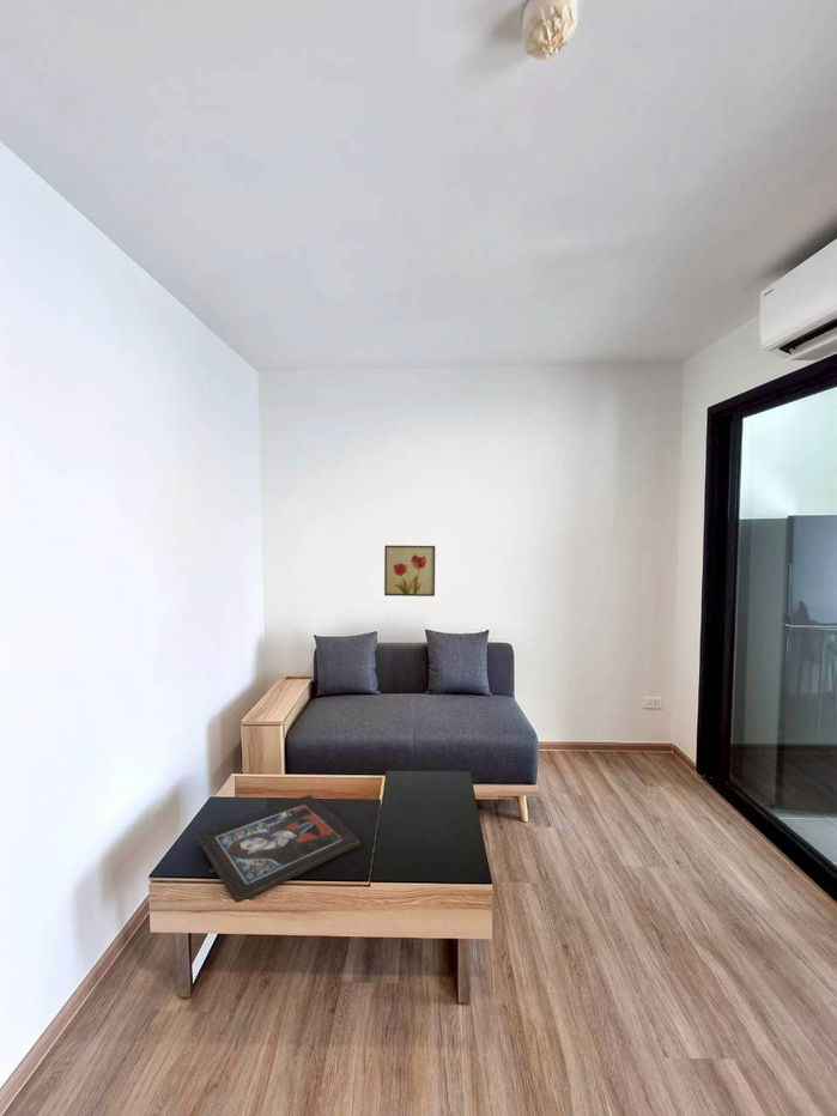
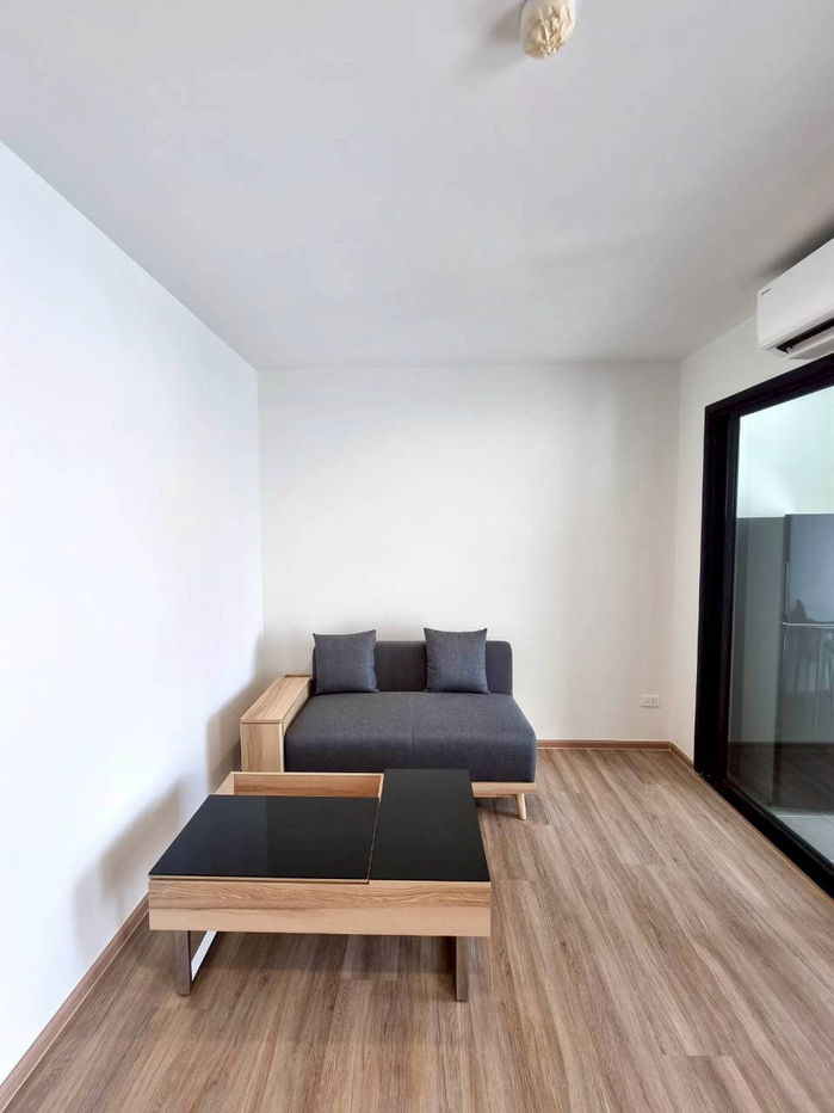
- wall art (410, 570)
- religious icon (277, 841)
